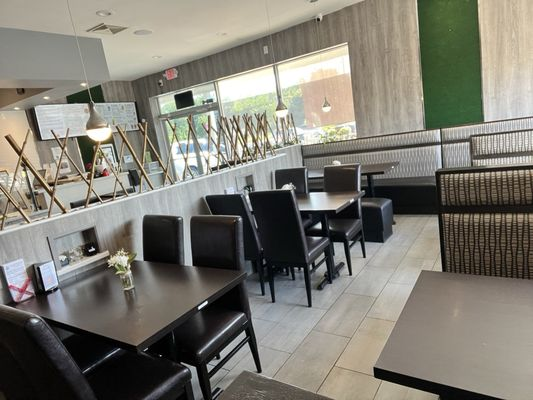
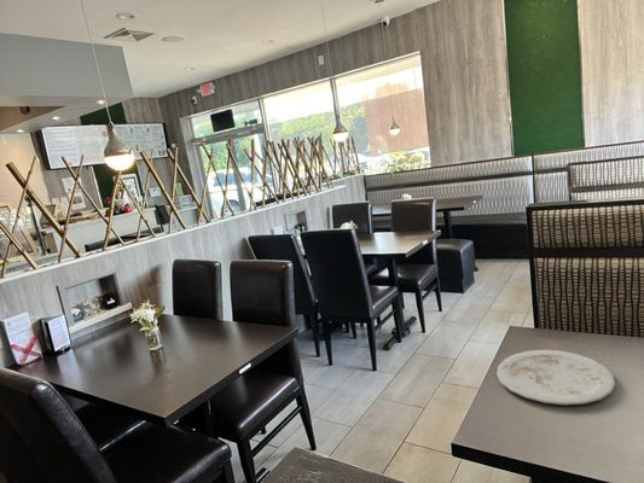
+ plate (552, 376)
